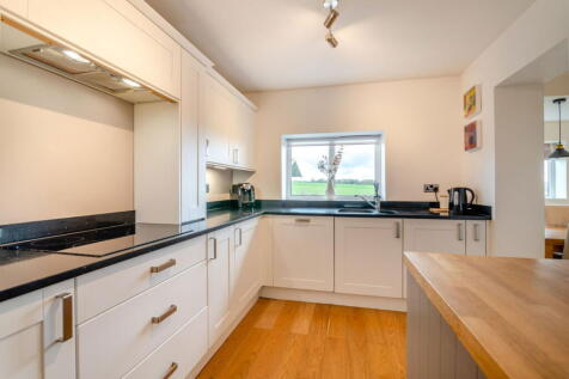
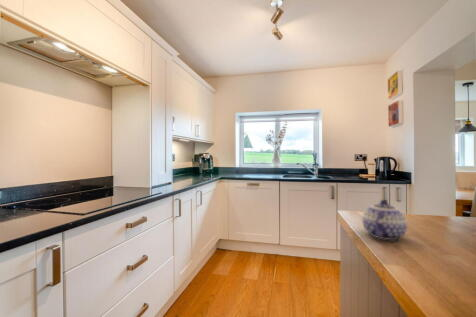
+ teapot (383, 217)
